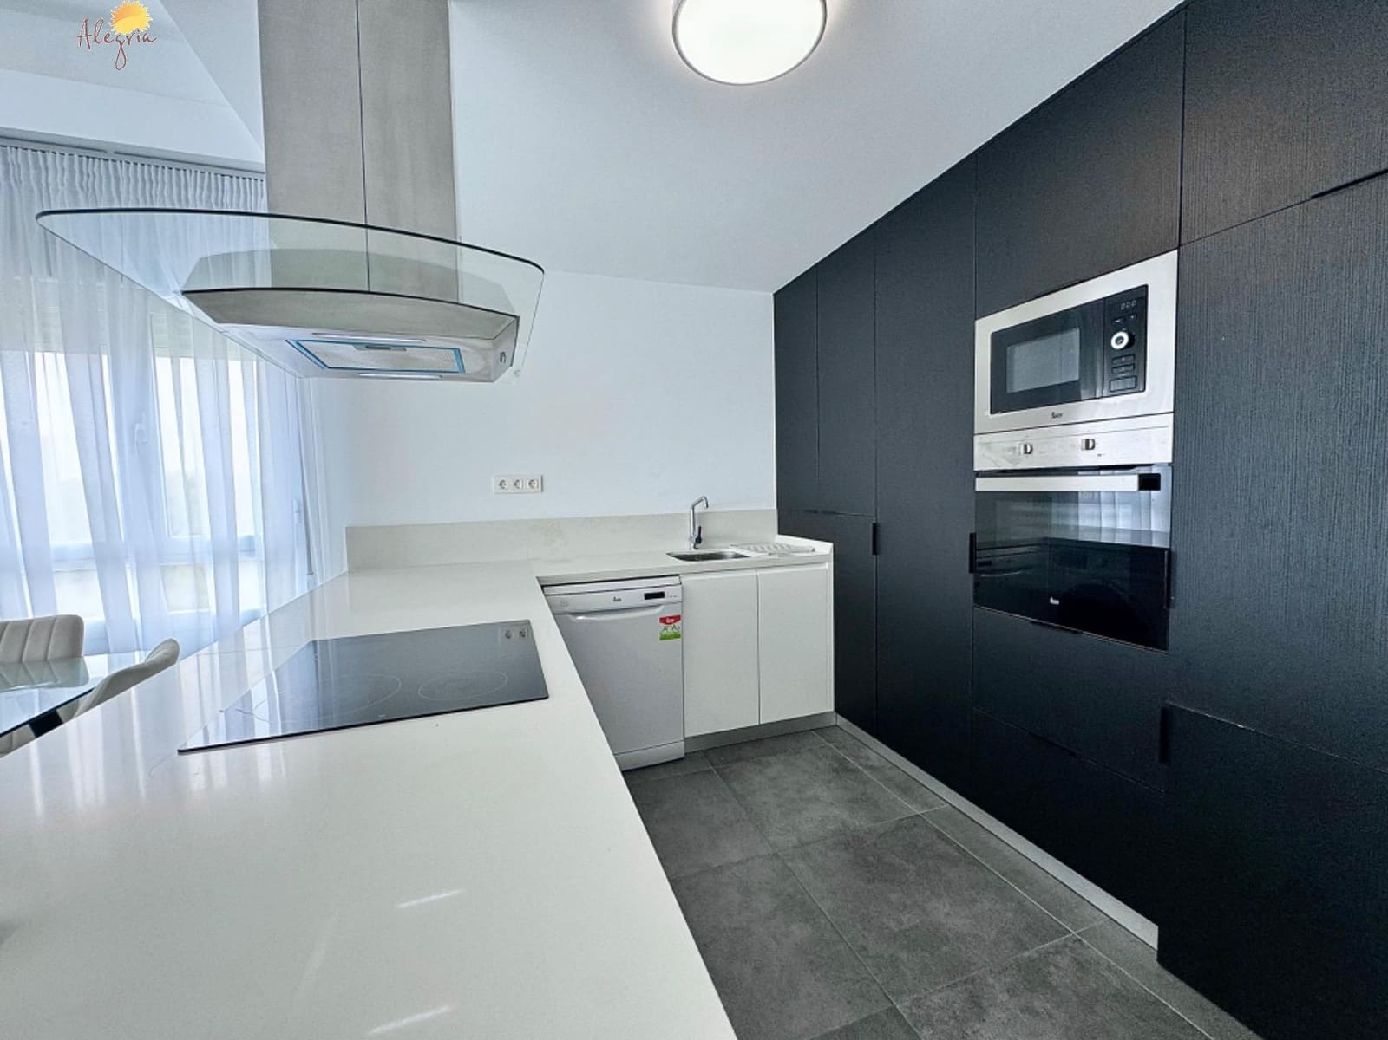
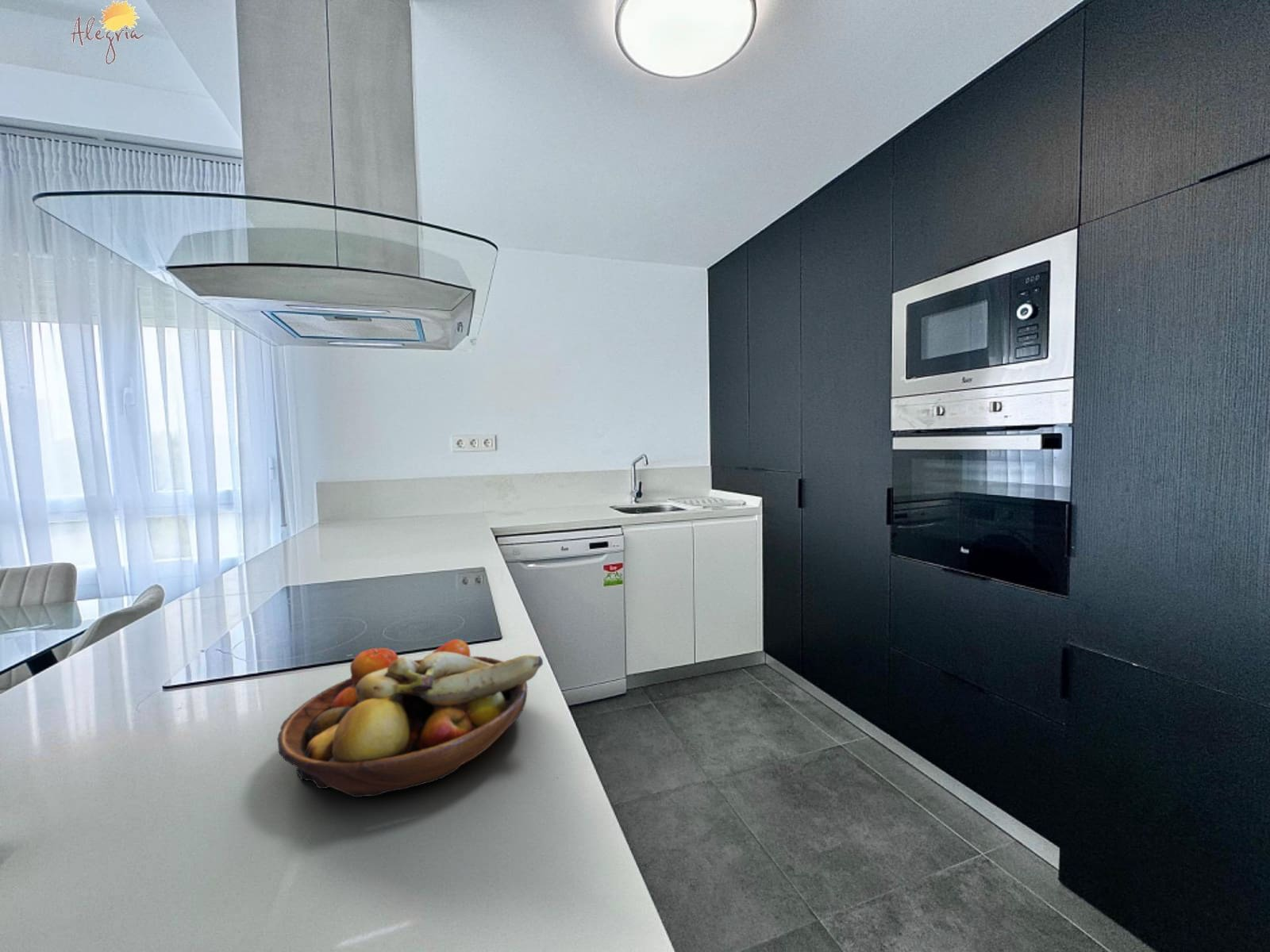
+ fruit bowl (416, 689)
